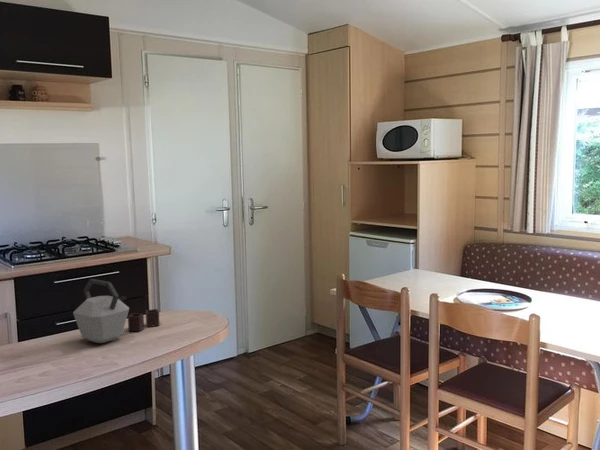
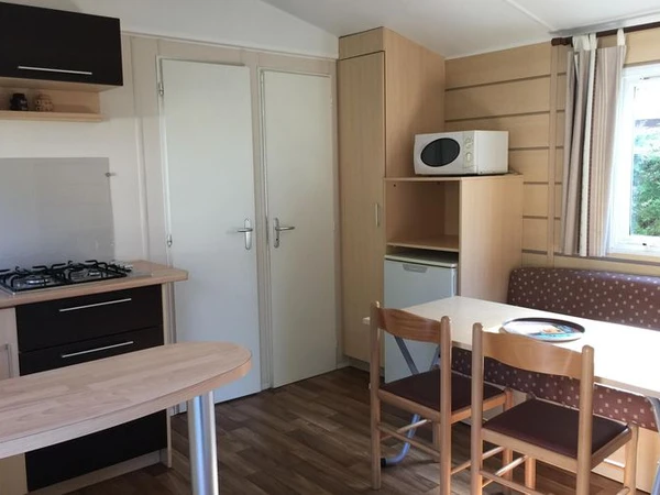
- kettle (122, 305)
